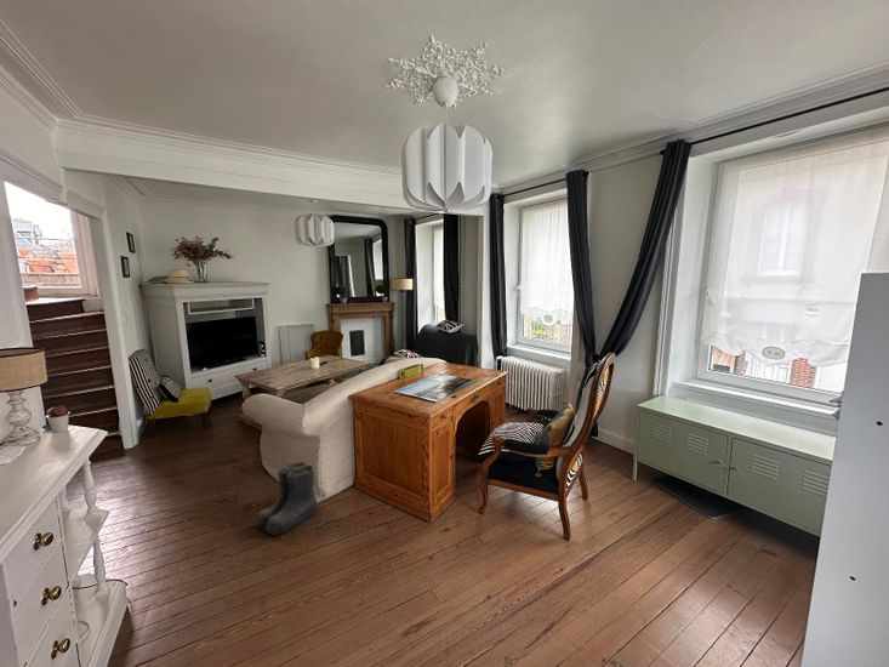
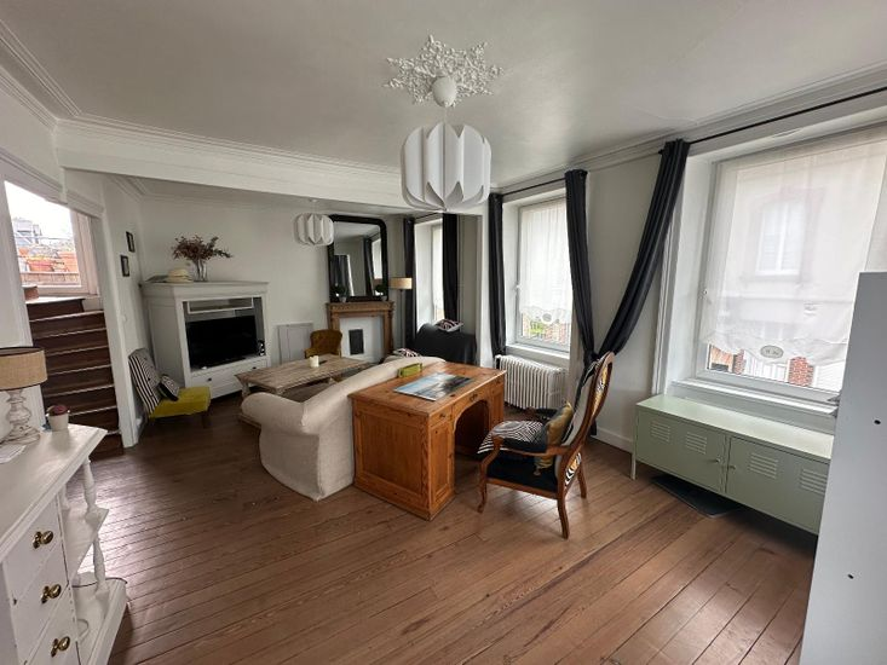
- boots (285, 495)
